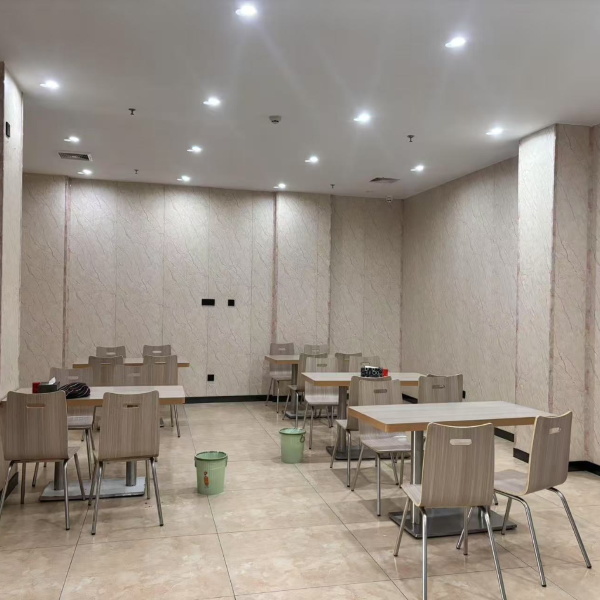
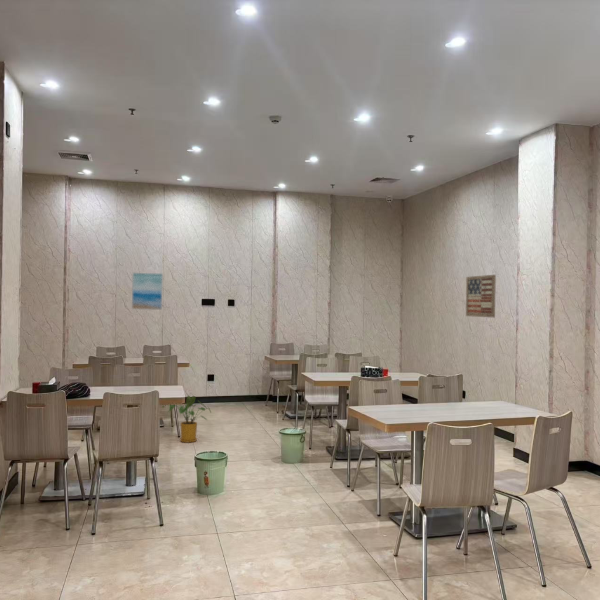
+ wall art (480, 296)
+ wall art (147, 291)
+ house plant (187, 418)
